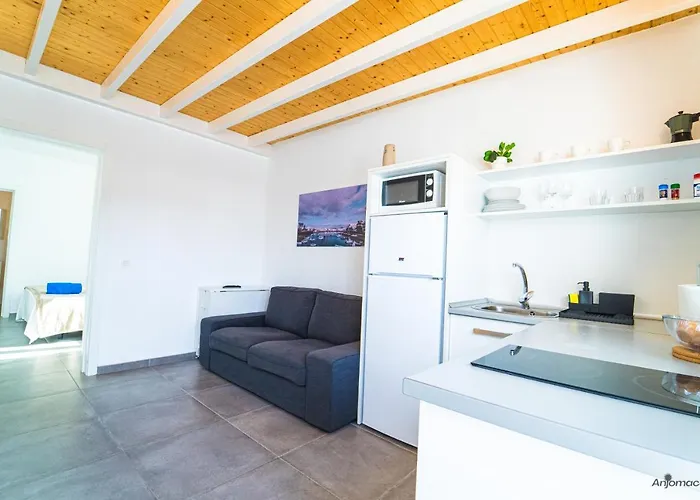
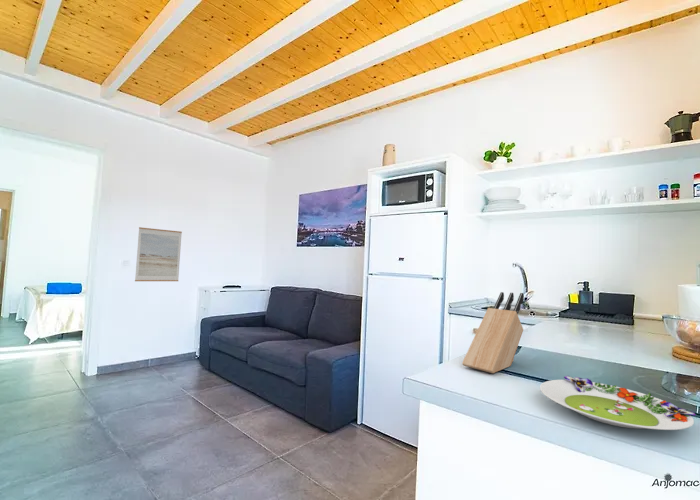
+ salad plate (608, 403)
+ knife block (497, 327)
+ wall art (159, 255)
